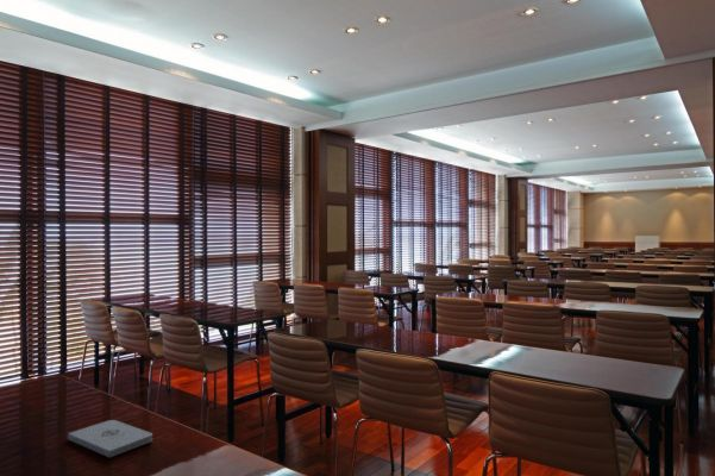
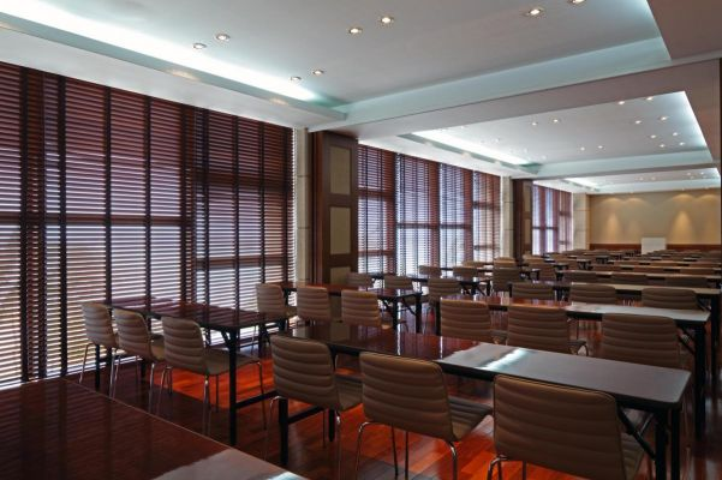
- notepad (111, 437)
